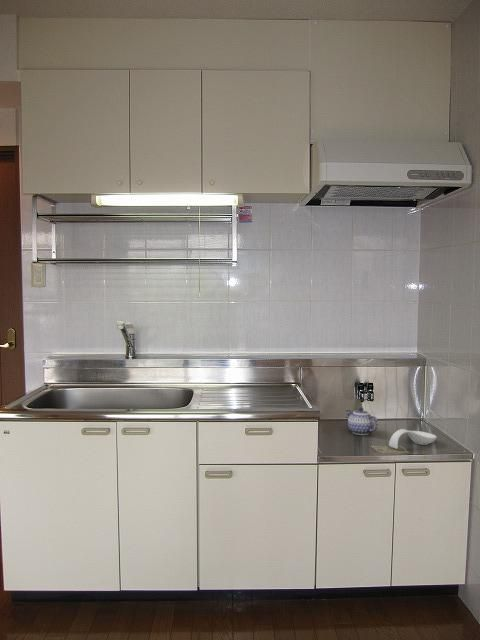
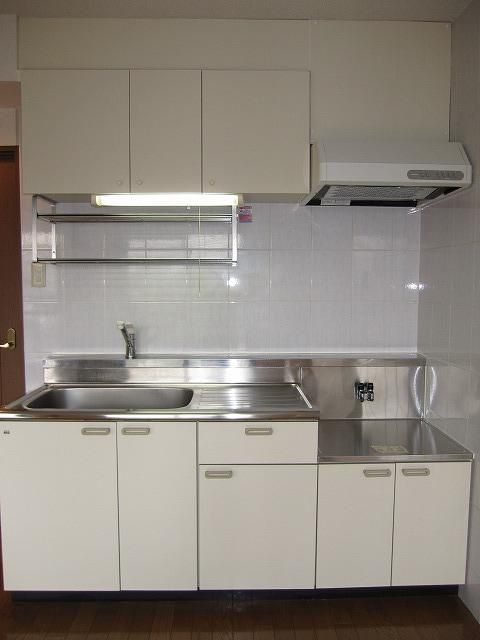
- teapot (360, 420)
- spoon rest (412, 436)
